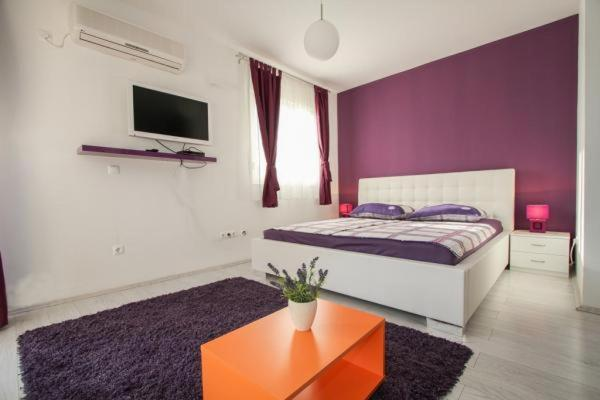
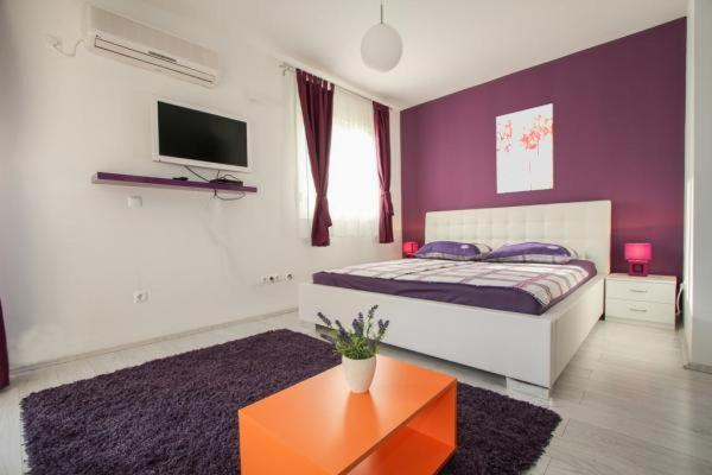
+ wall art (523, 151)
